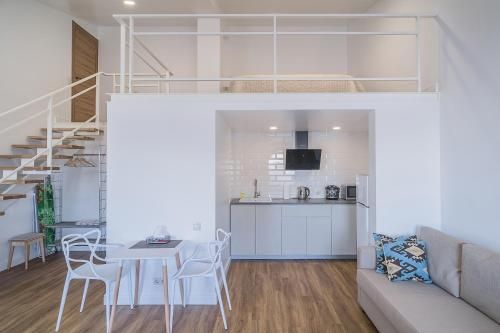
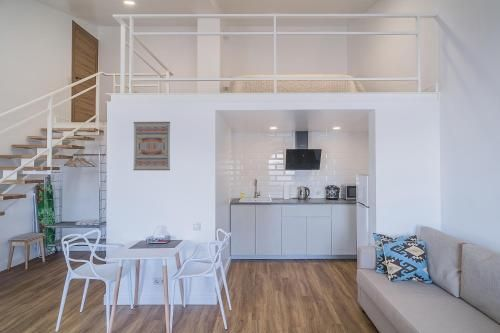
+ wall art (151, 146)
